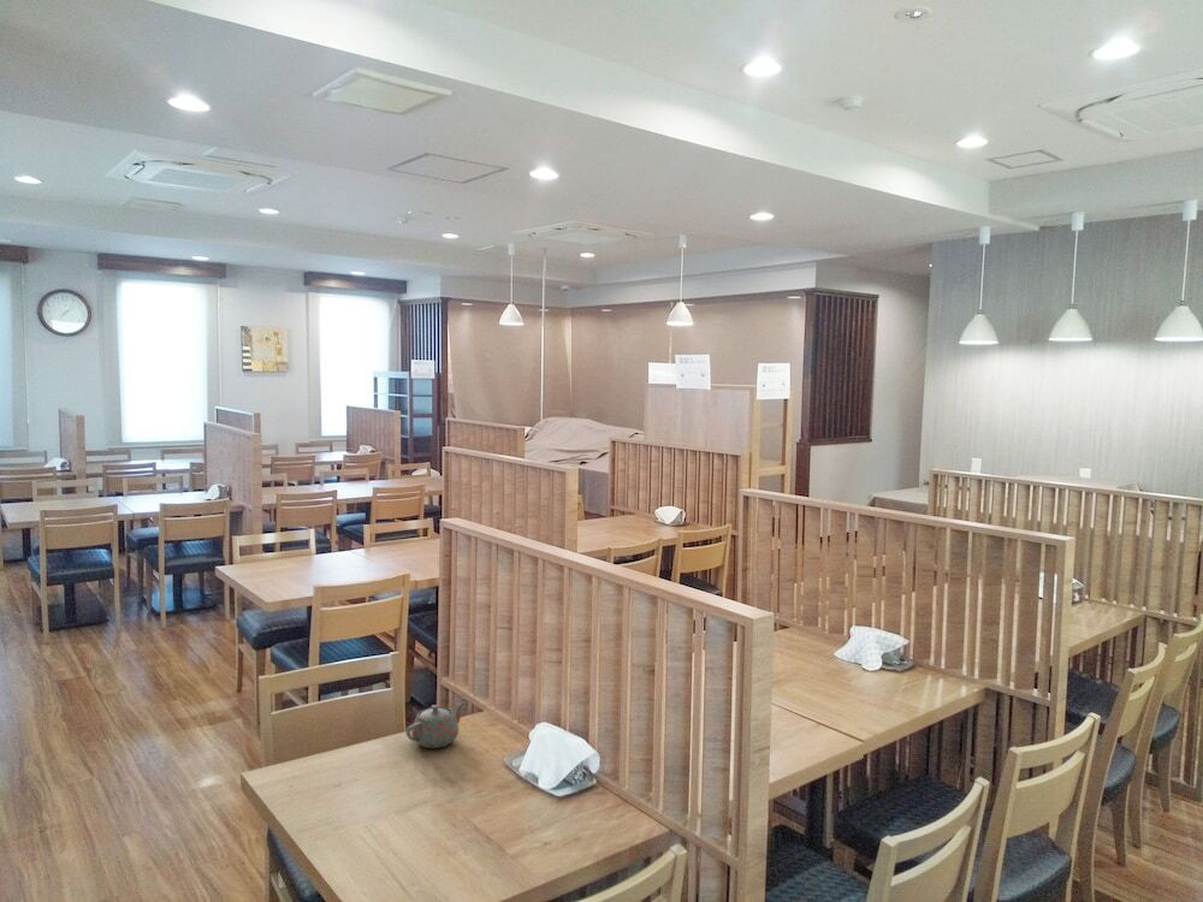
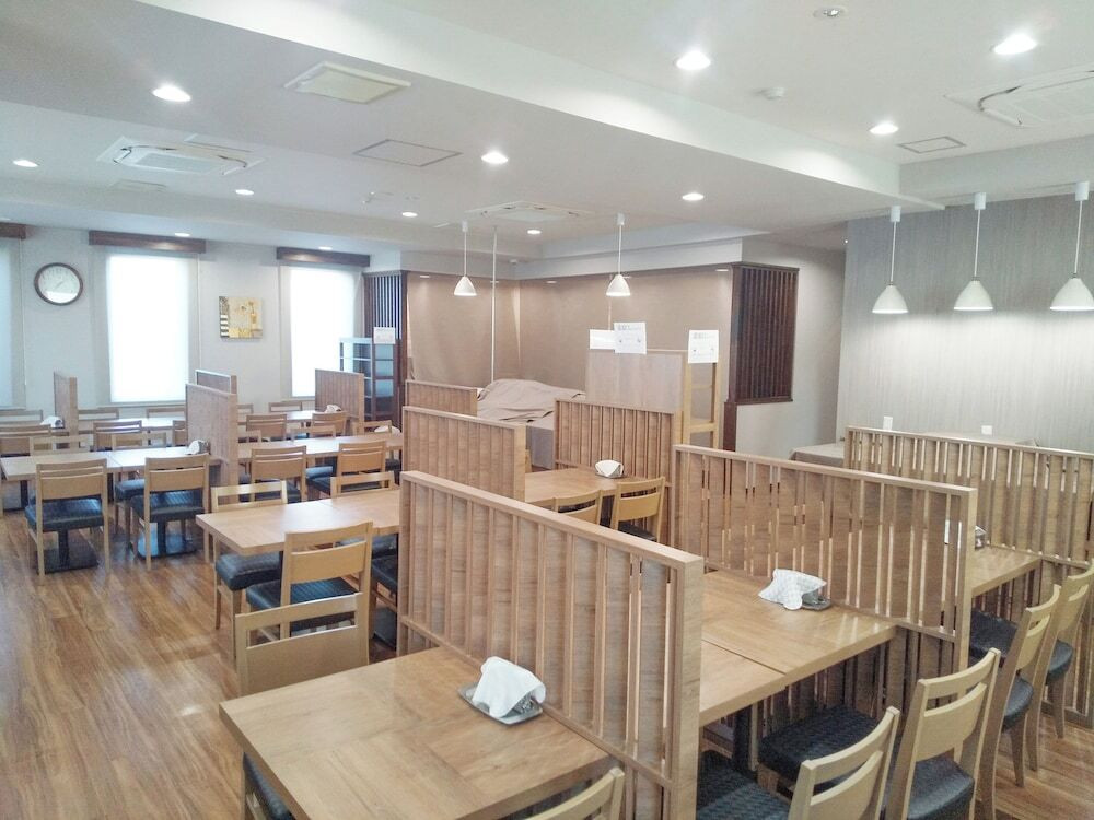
- teapot (437, 723)
